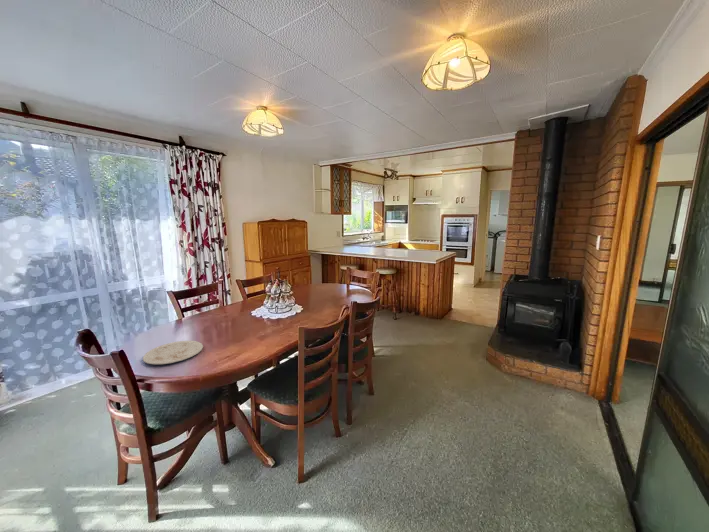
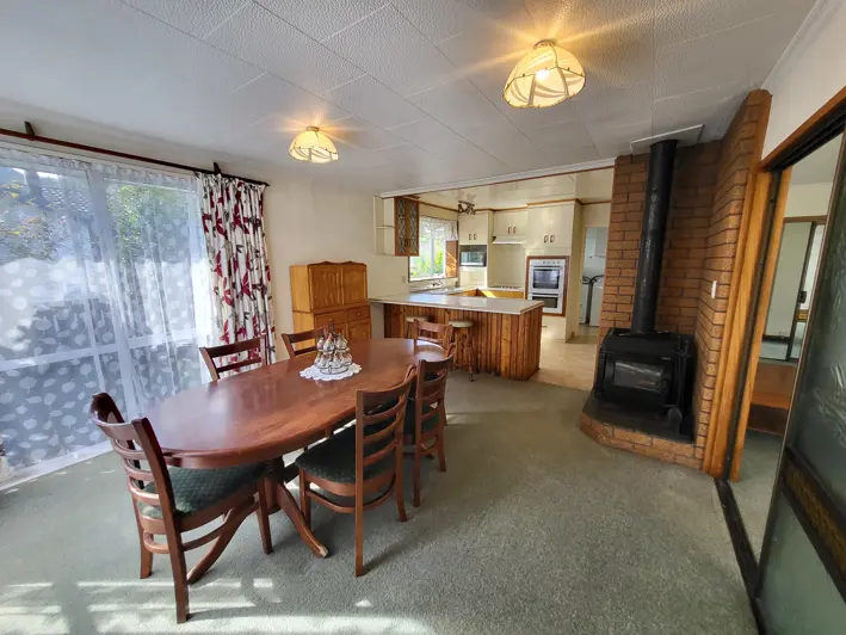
- plate (174, 352)
